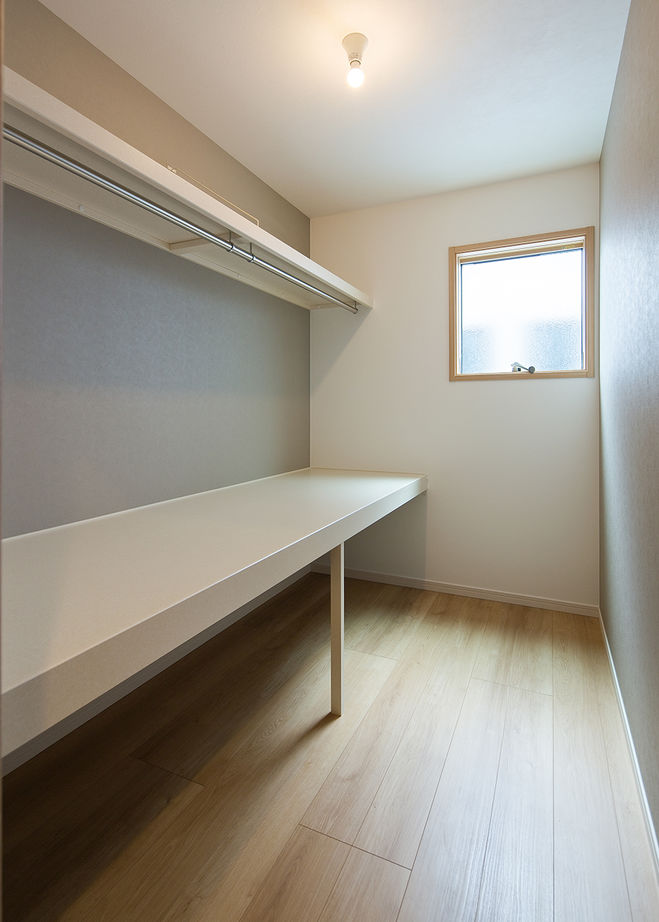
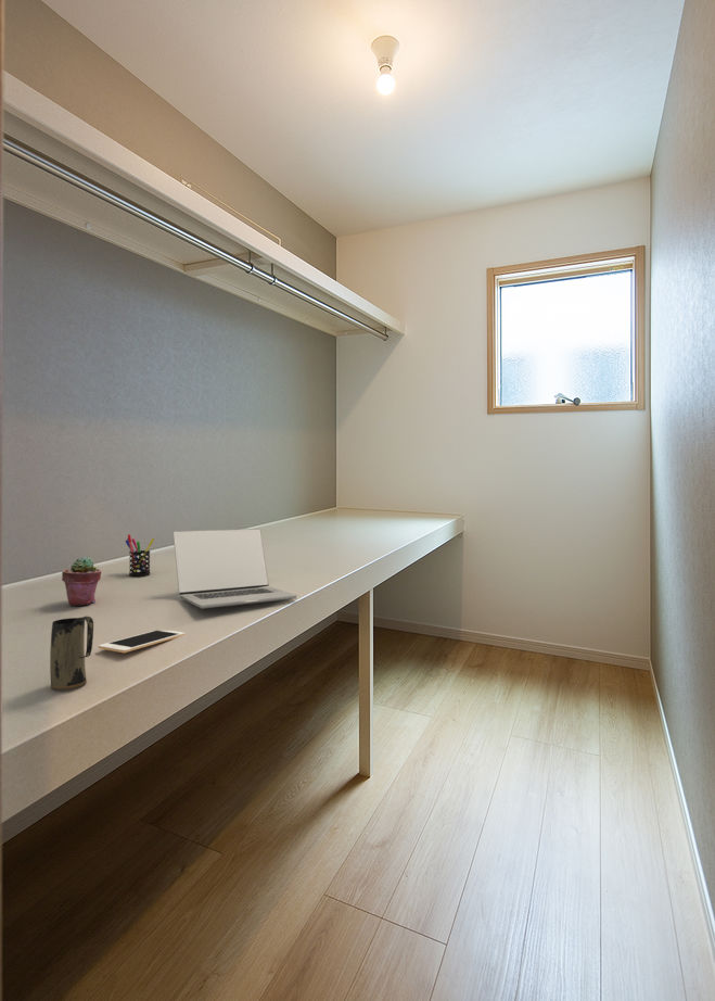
+ cell phone (143, 639)
+ pen holder (138, 554)
+ potted succulent (81, 580)
+ laptop (233, 563)
+ mug (73, 650)
